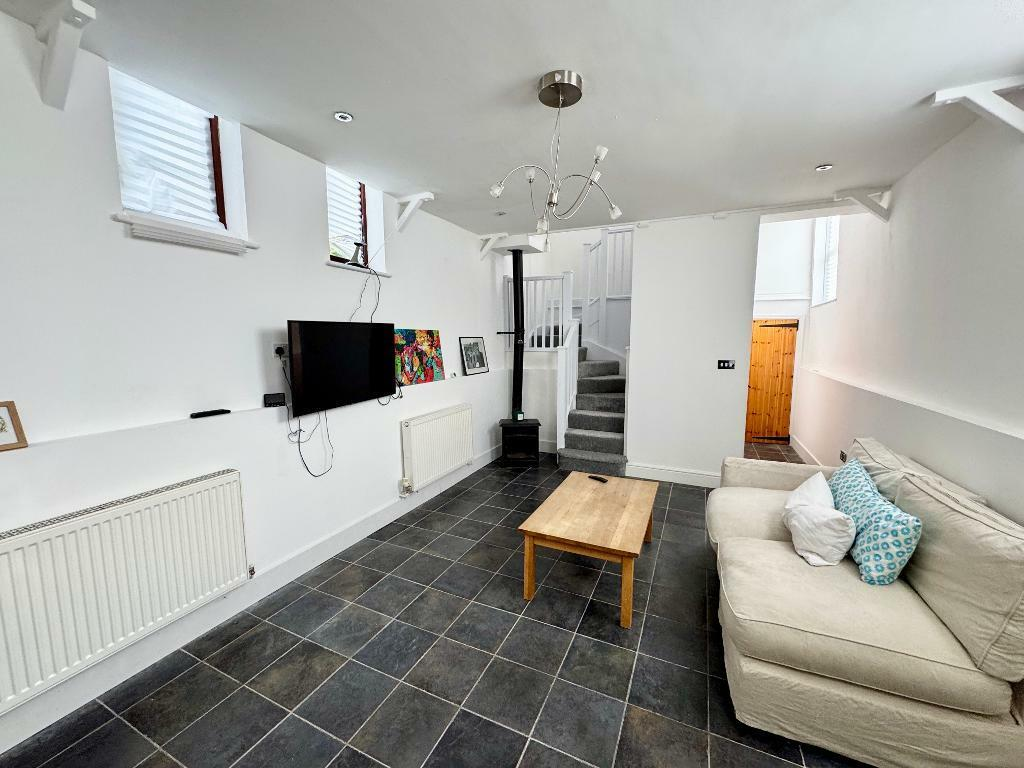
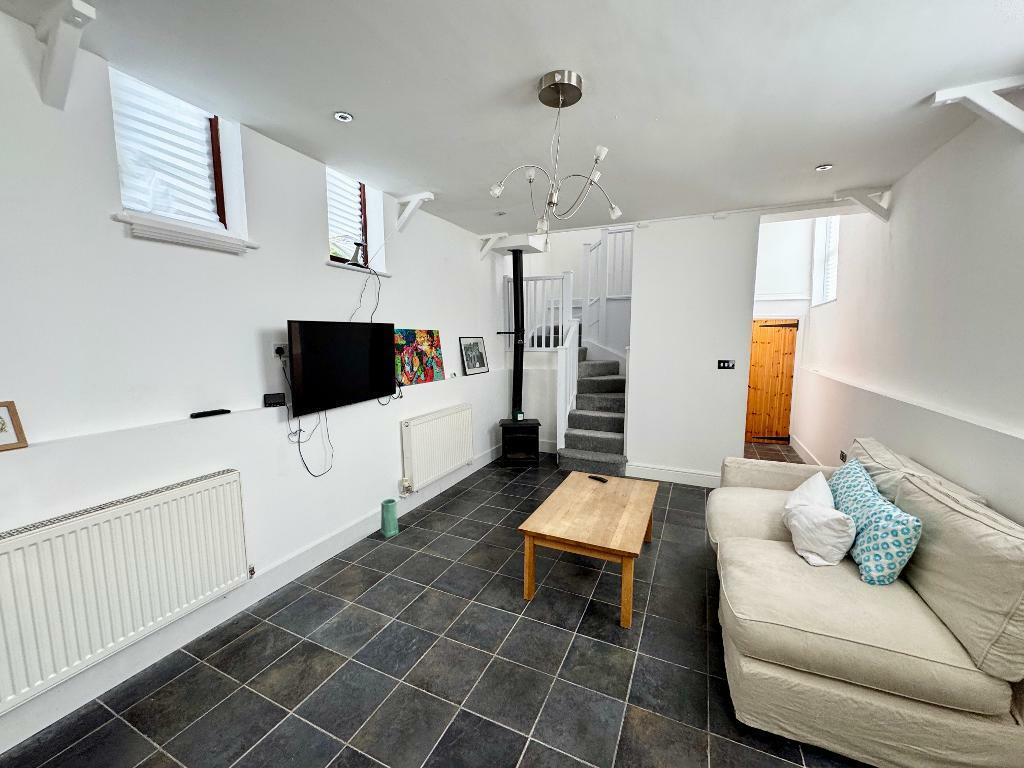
+ vase (389, 517)
